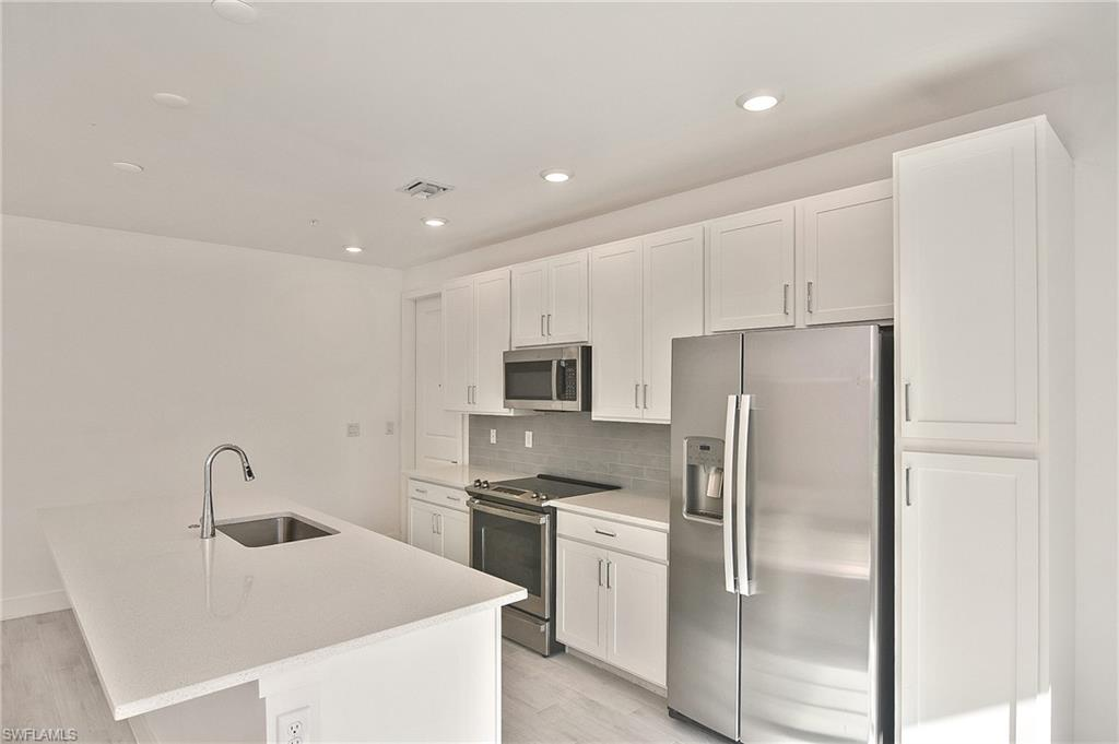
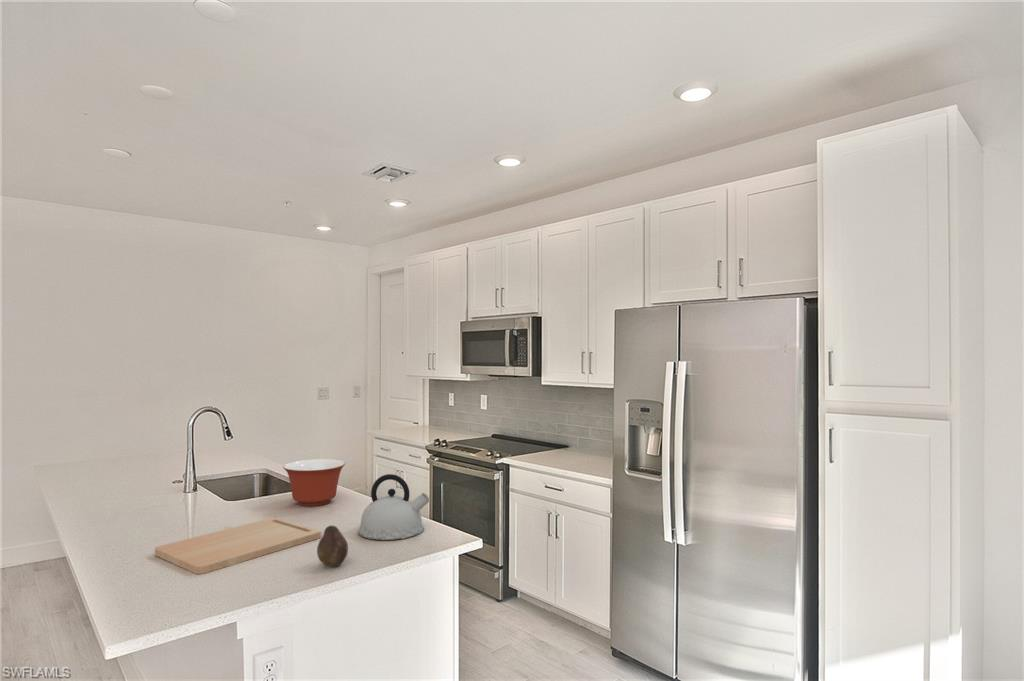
+ kettle (394, 502)
+ mixing bowl (314, 483)
+ fruit (332, 544)
+ cutting board (241, 542)
